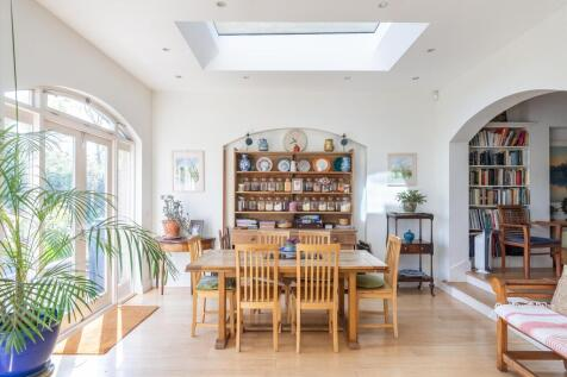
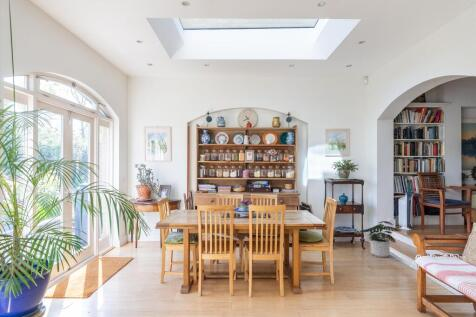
+ potted plant (379, 238)
